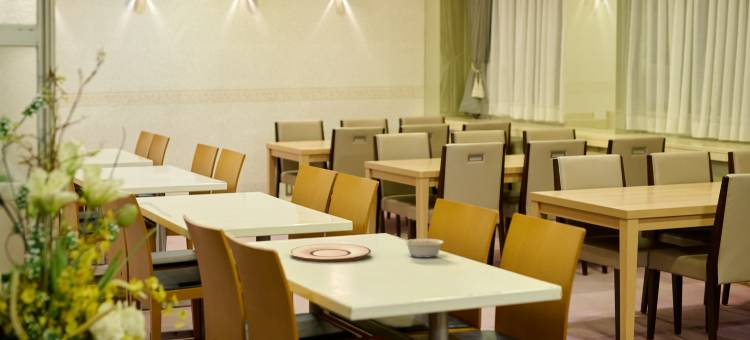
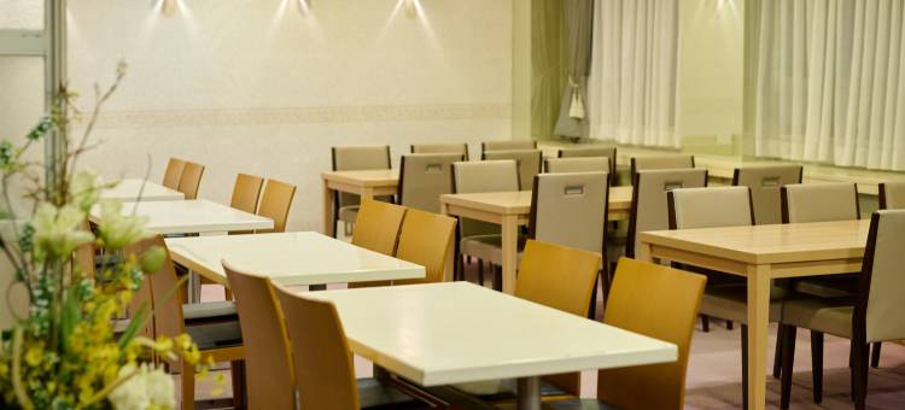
- plate (330, 253)
- legume (422, 247)
